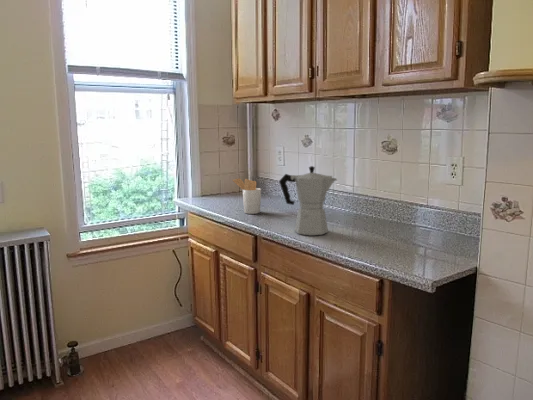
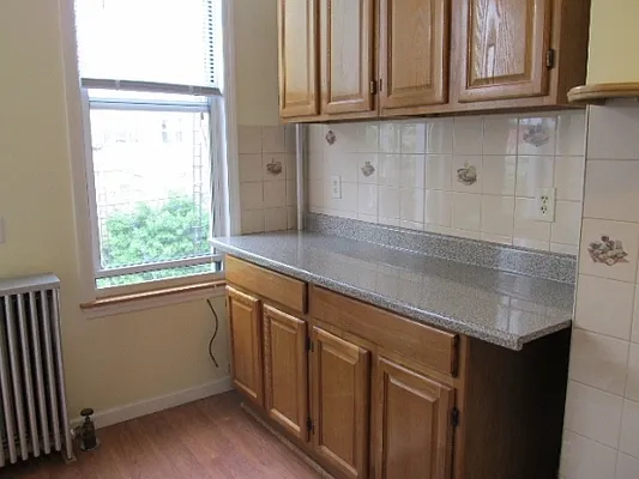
- moka pot (307, 199)
- utensil holder (247, 194)
